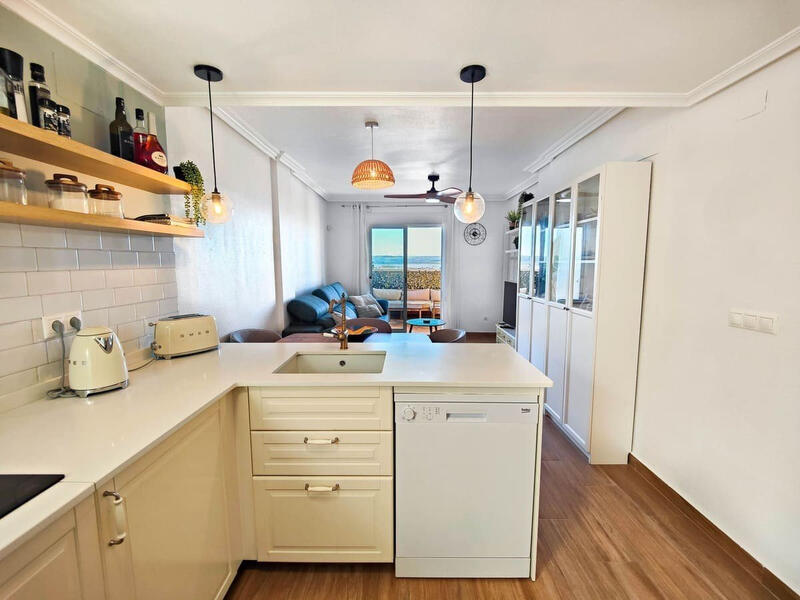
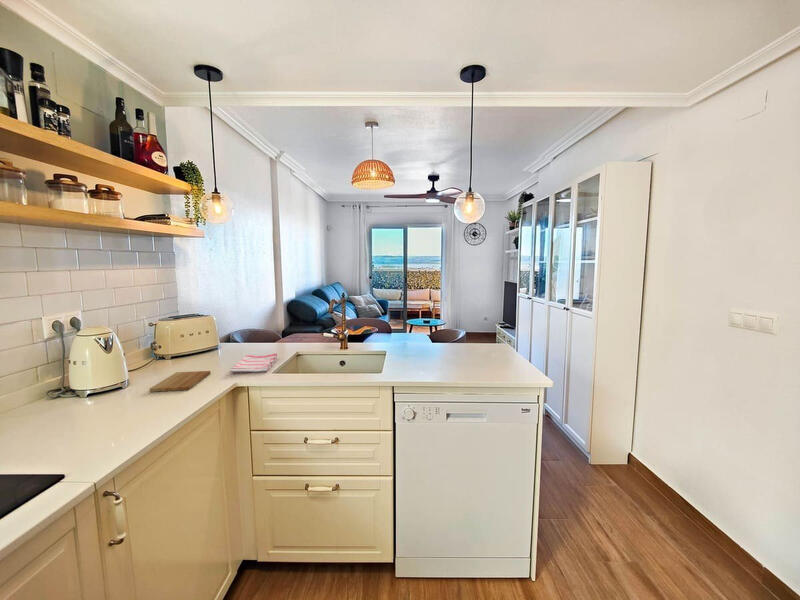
+ dish towel (255, 362)
+ cutting board (182, 380)
